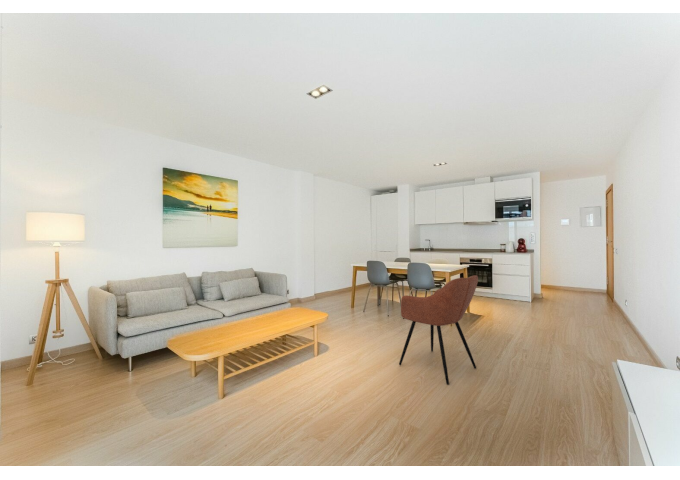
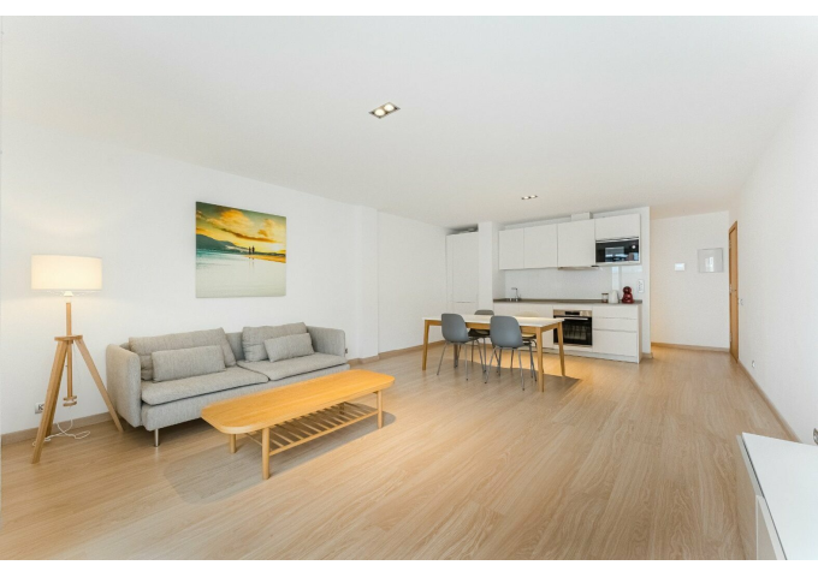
- armchair (439, 320)
